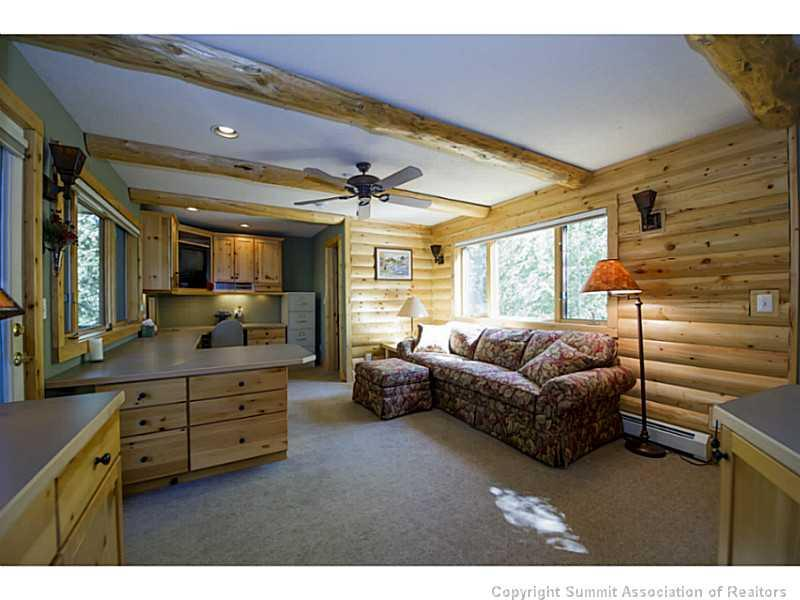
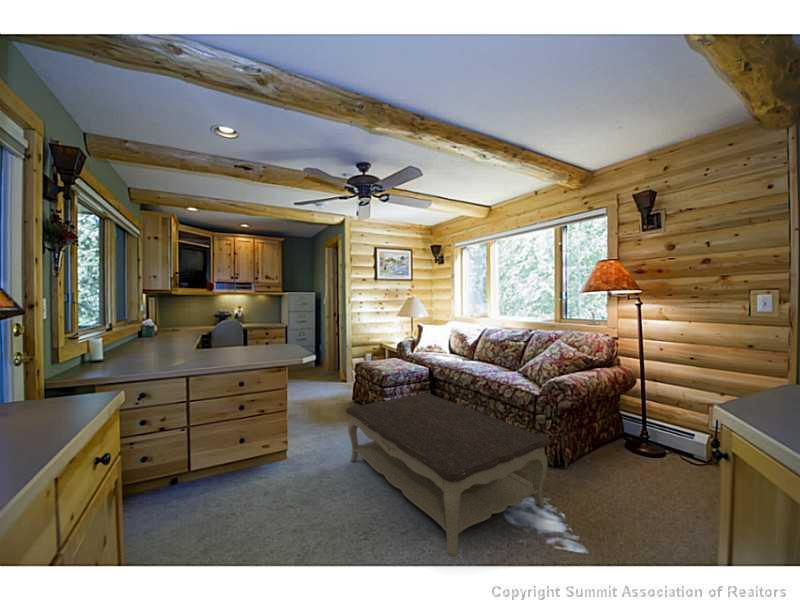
+ coffee table (435, 450)
